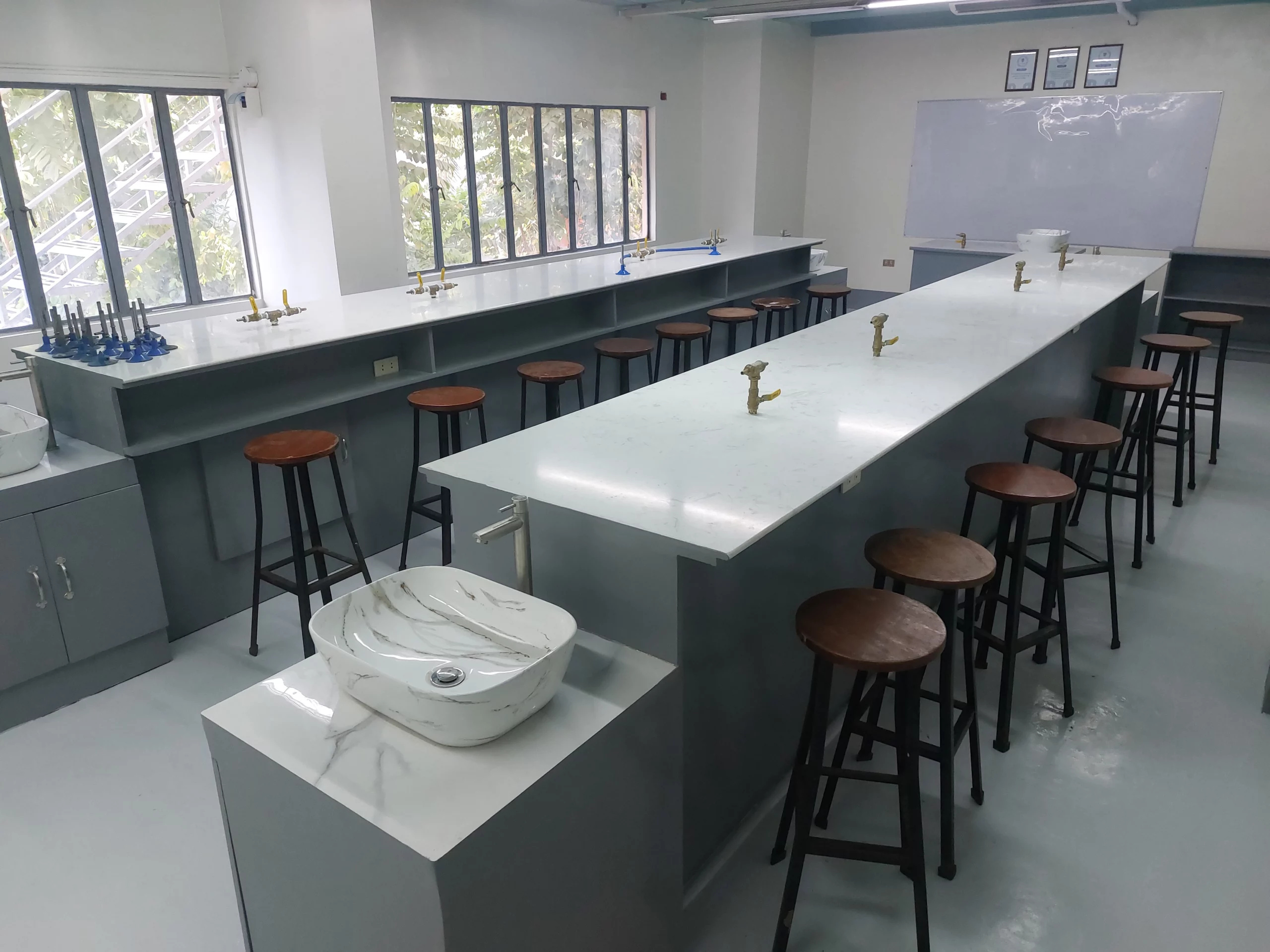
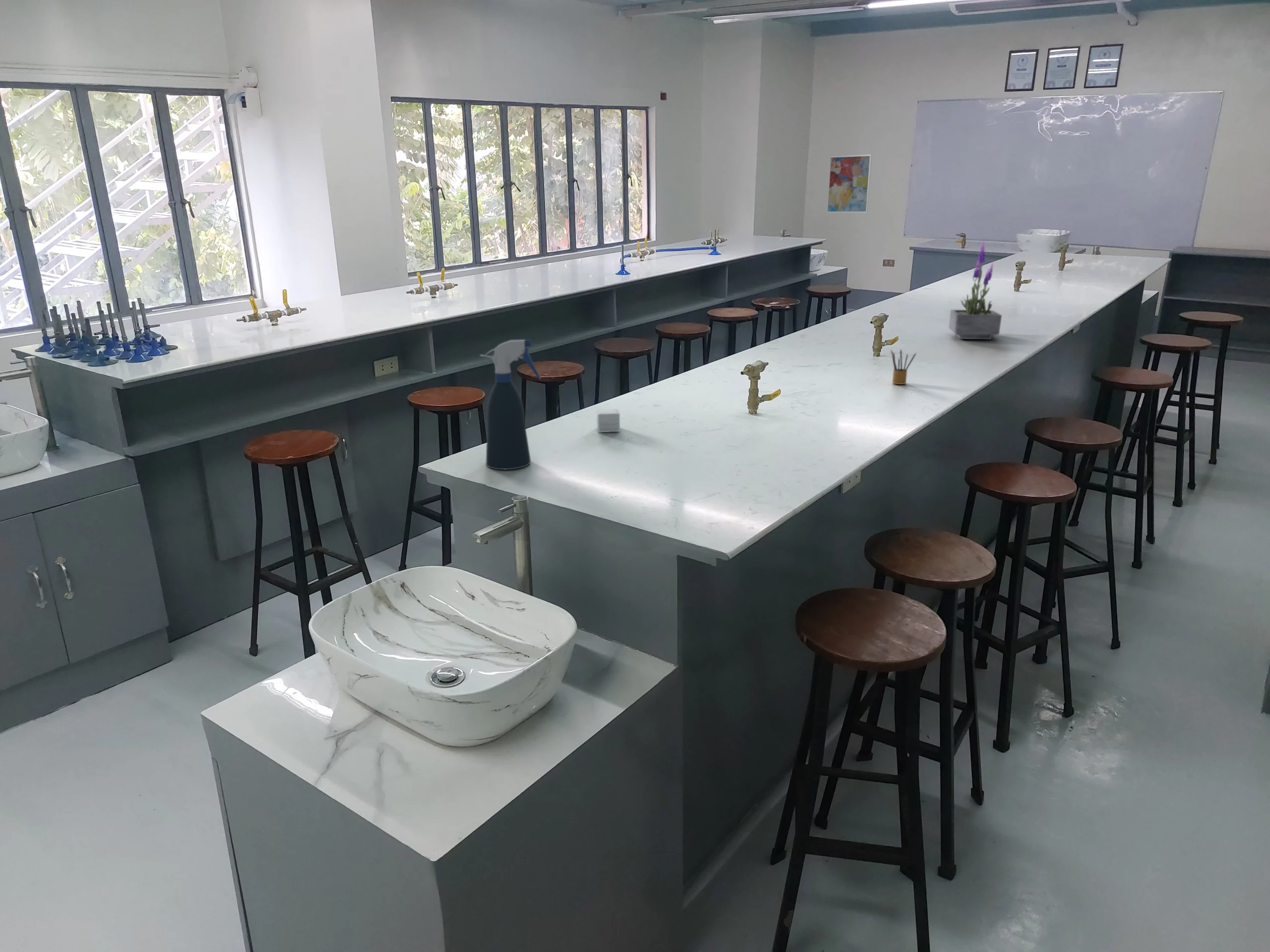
+ potted plant (978, 289)
+ wall art (849, 184)
+ spray bottle (508, 402)
+ pencil box (901, 366)
+ small box (608, 420)
